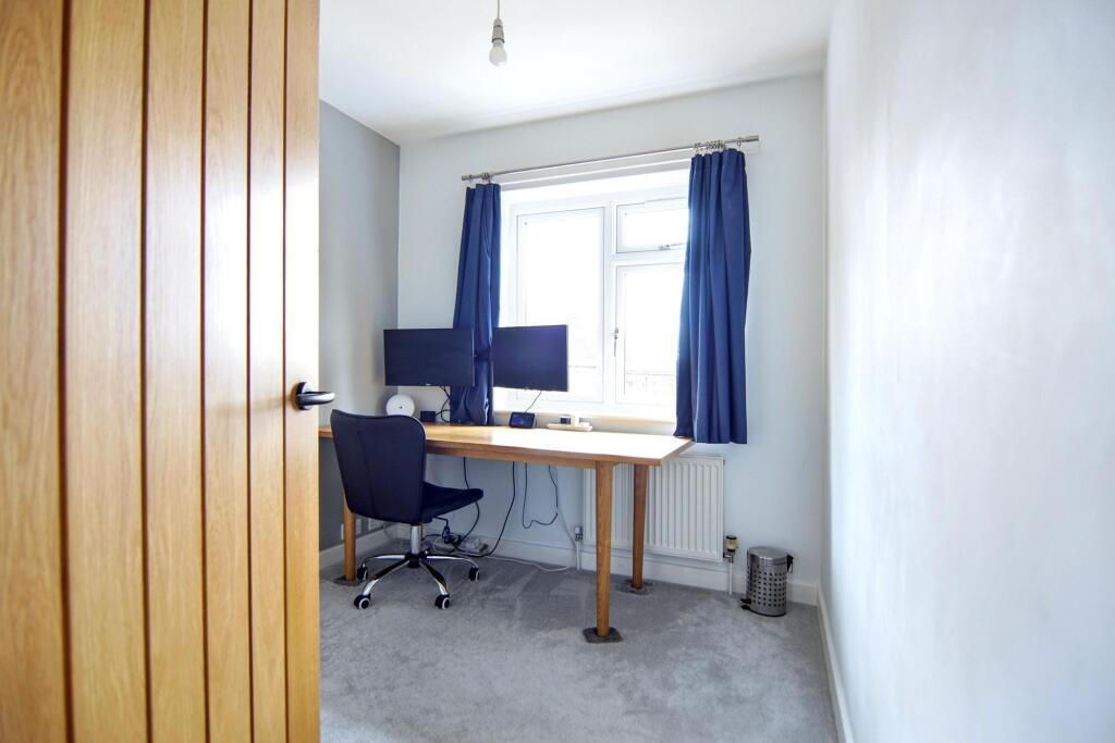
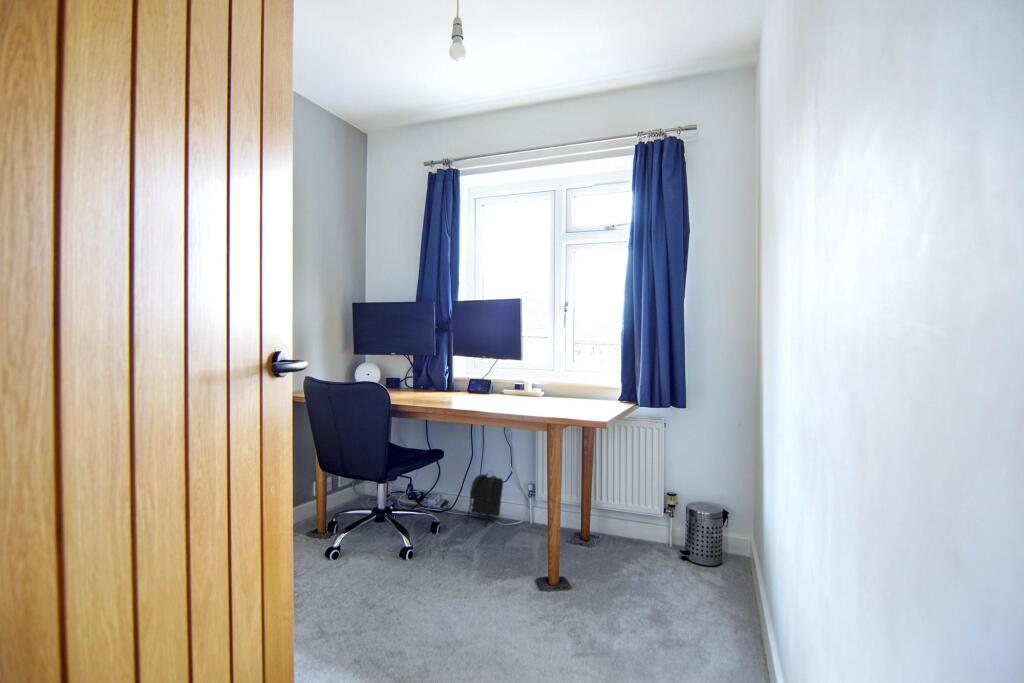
+ backpack (483, 496)
